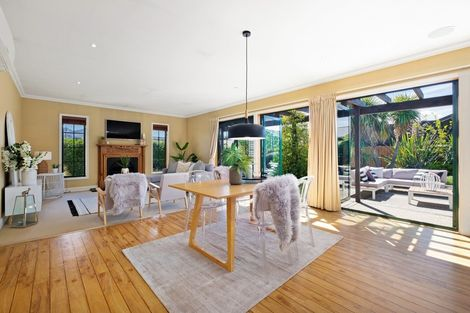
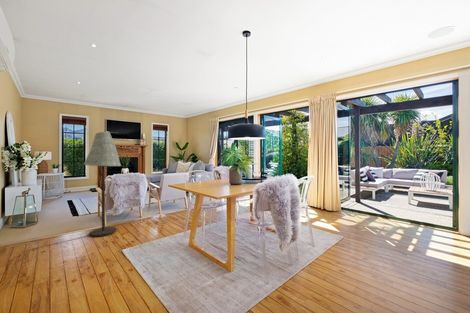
+ floor lamp (103, 182)
